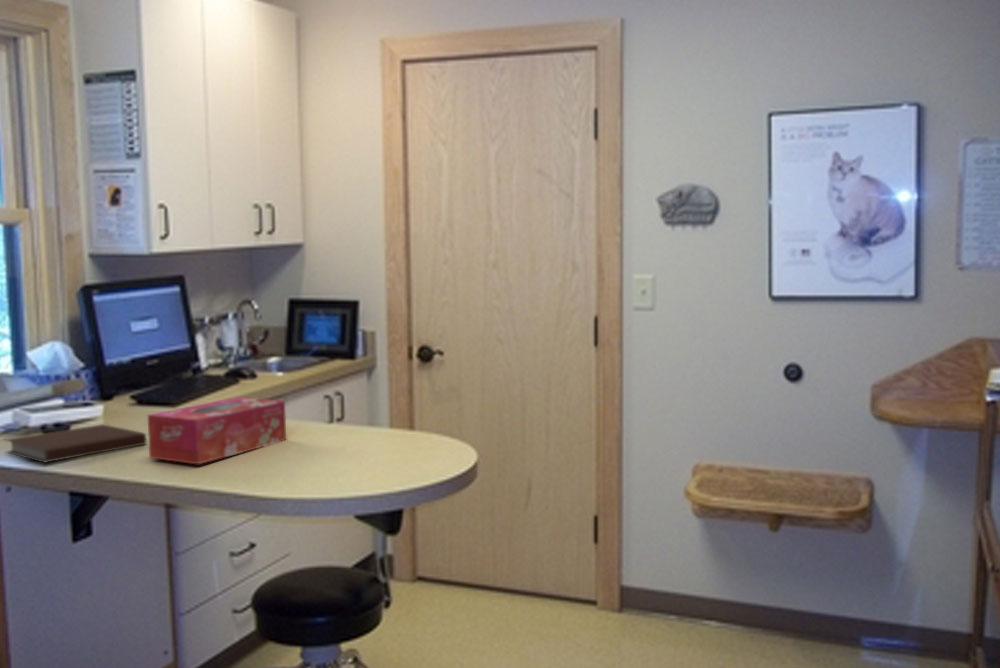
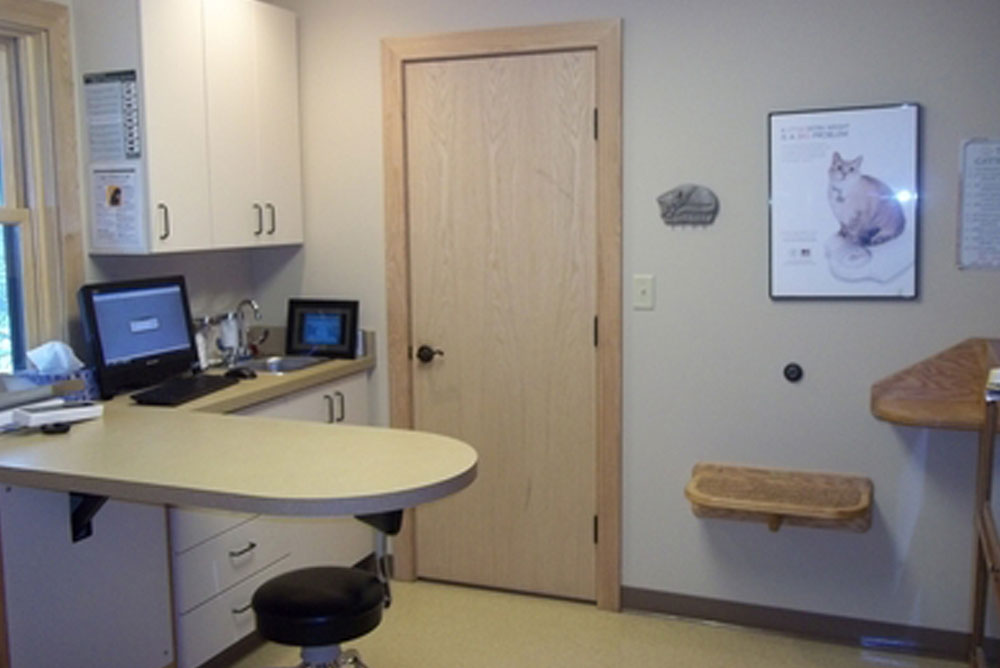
- tissue box (219, 428)
- notebook (76, 442)
